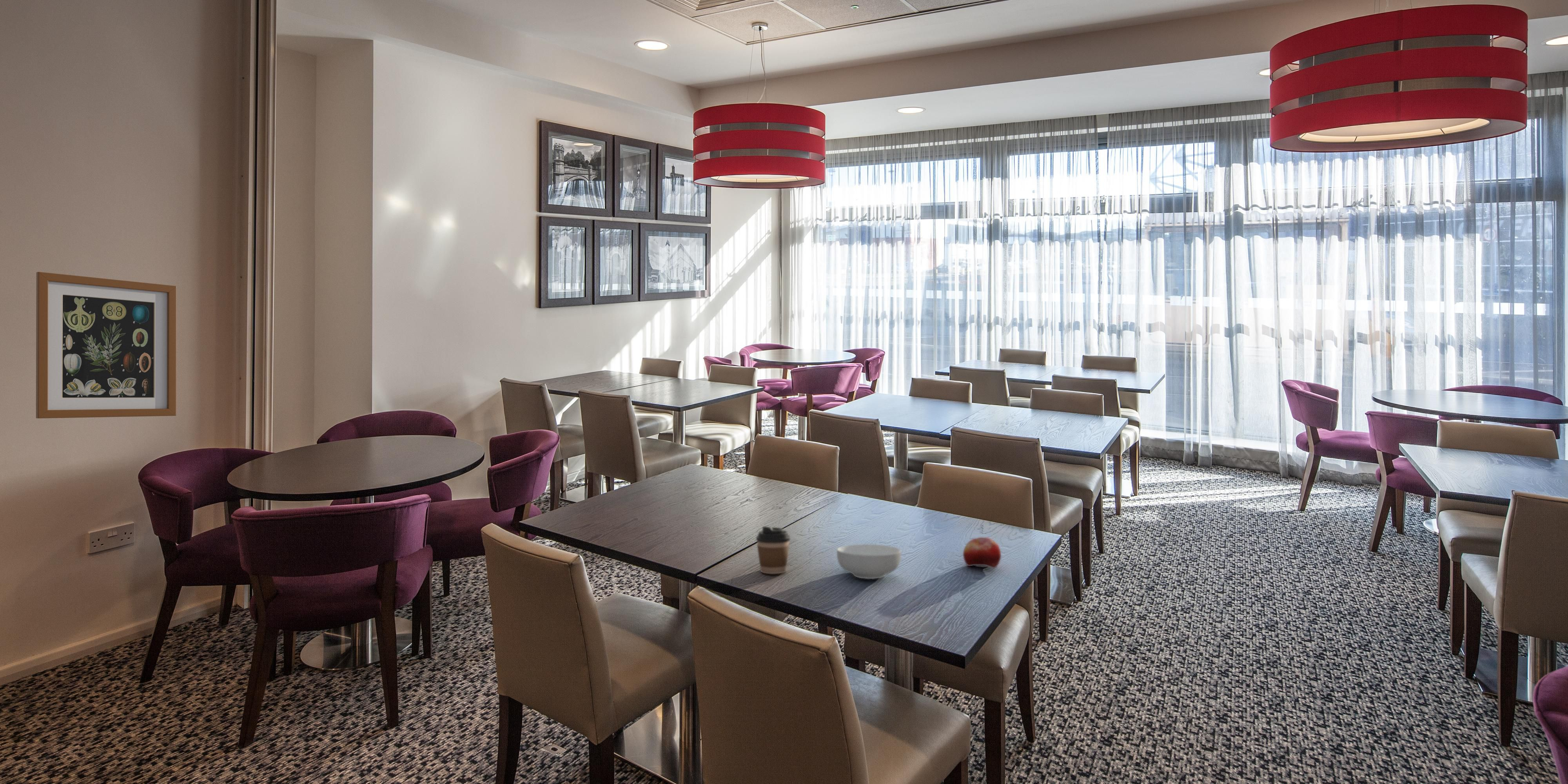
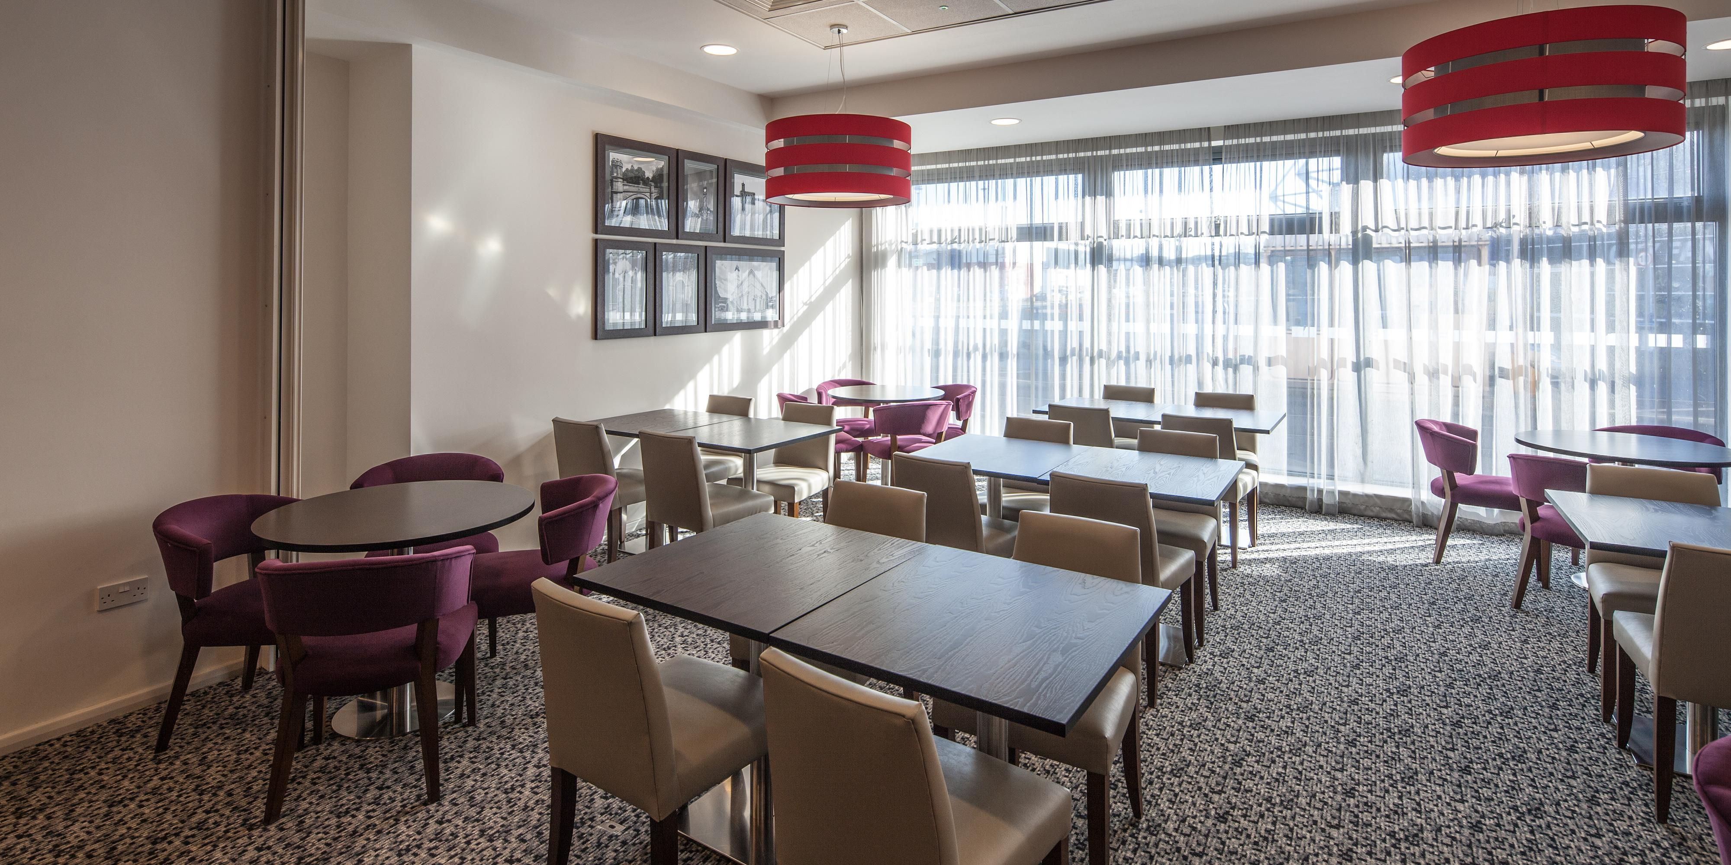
- wall art (110, 348)
- cereal bowl (869, 562)
- fruit (983, 552)
- coffee cup (773, 548)
